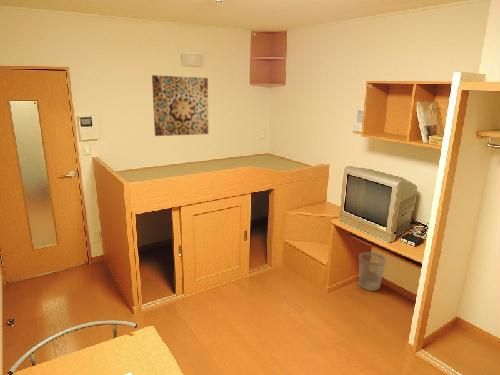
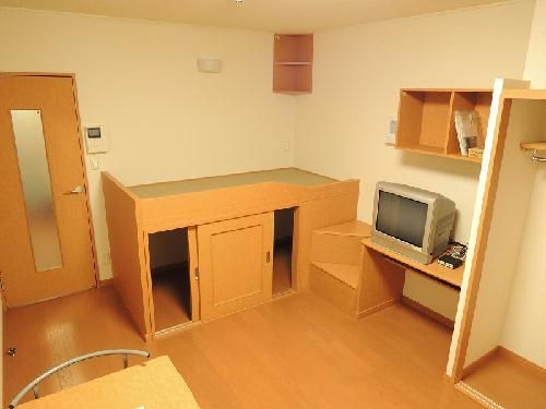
- wastebasket (370, 271)
- wall art (181, 106)
